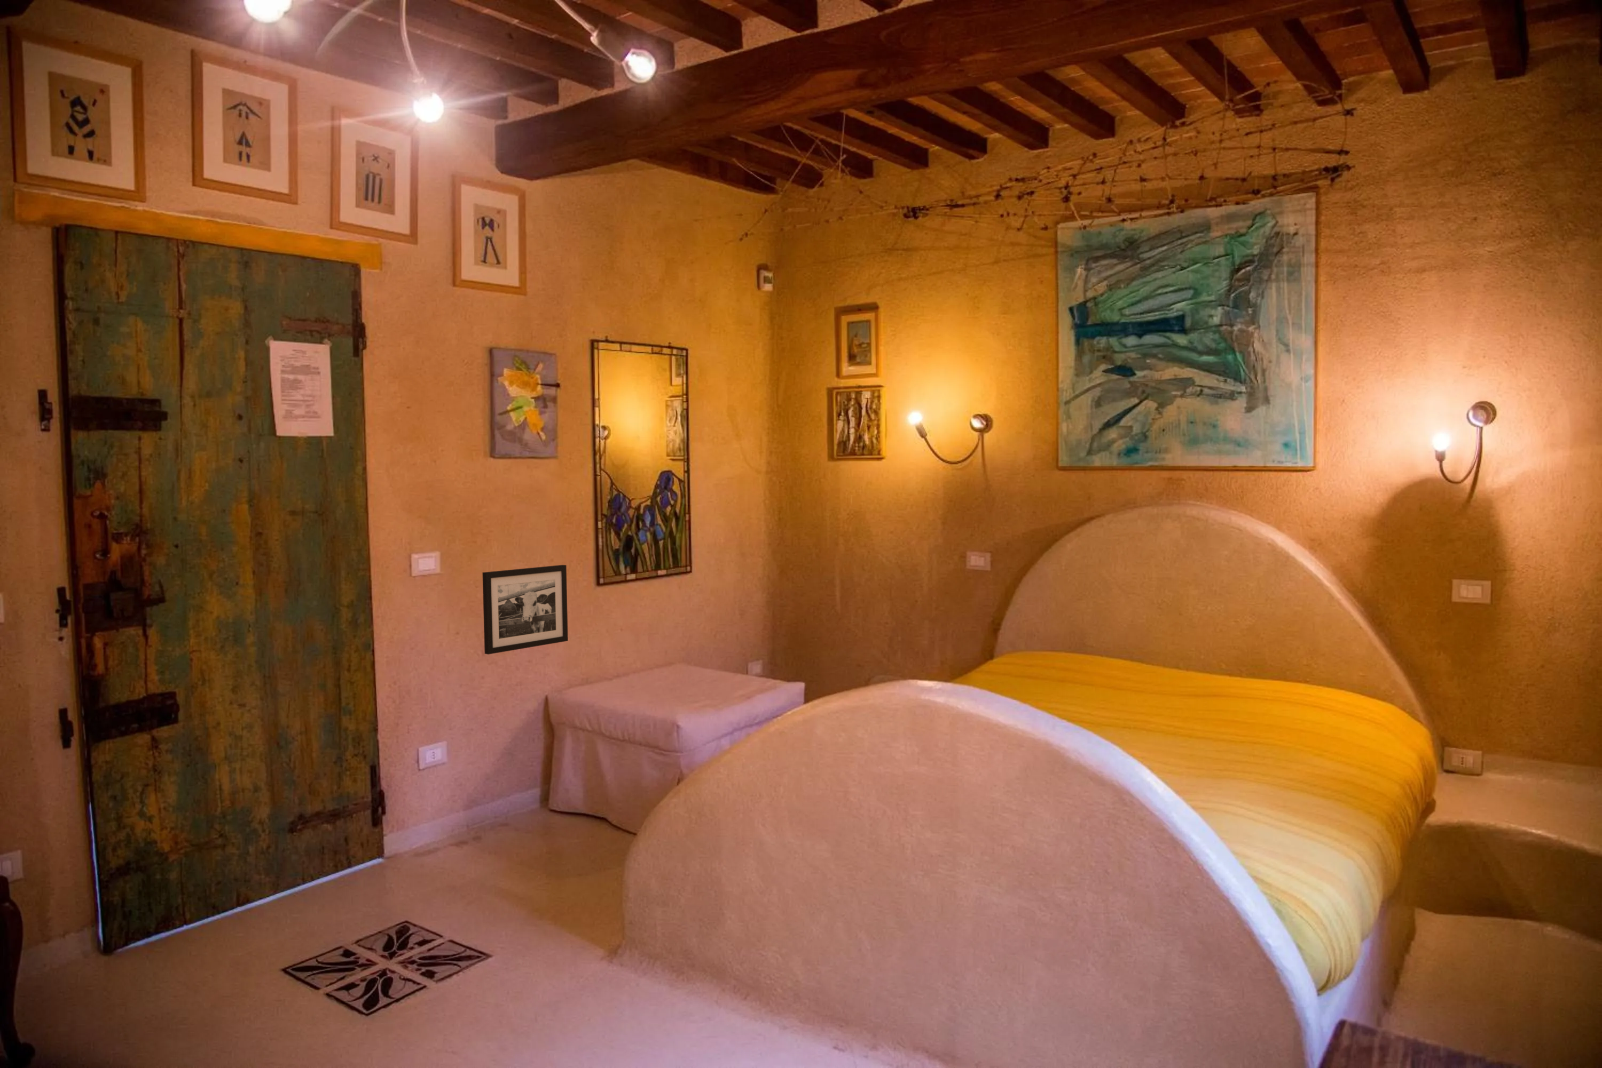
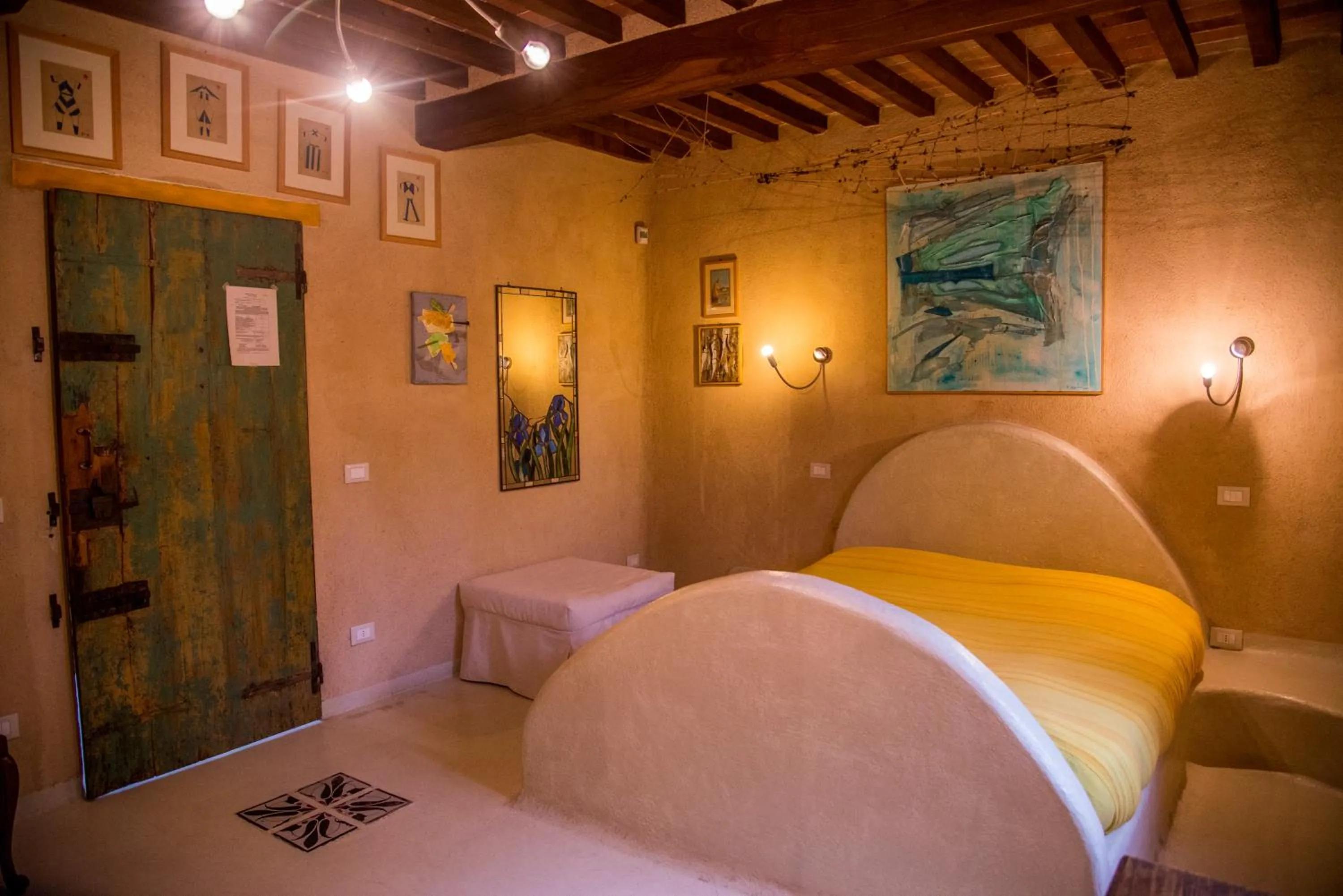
- picture frame (526, 608)
